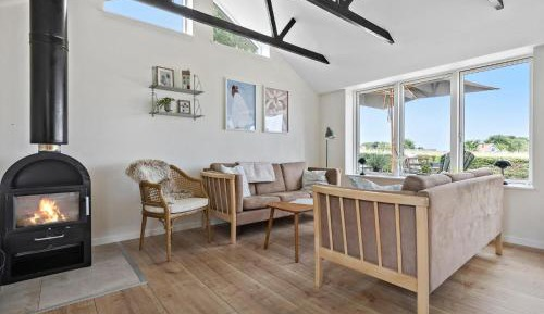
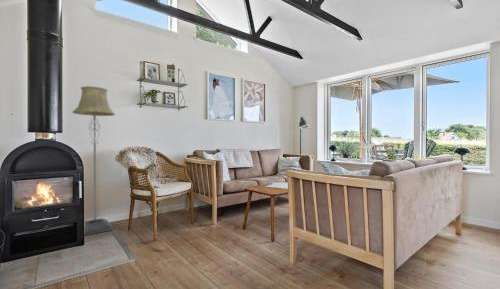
+ floor lamp (94, 159)
